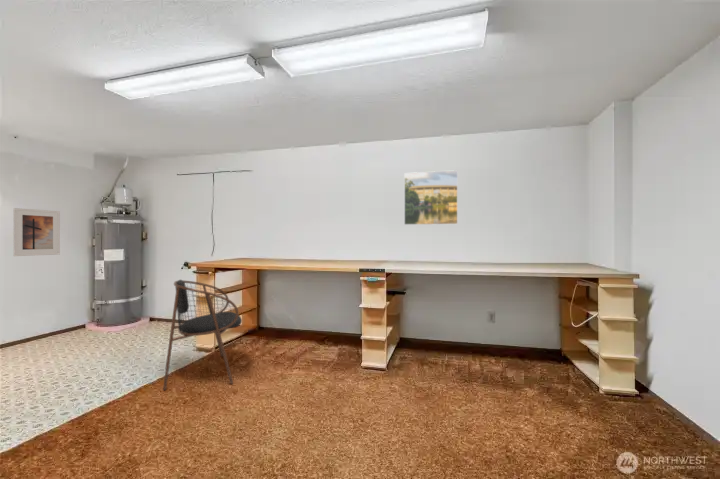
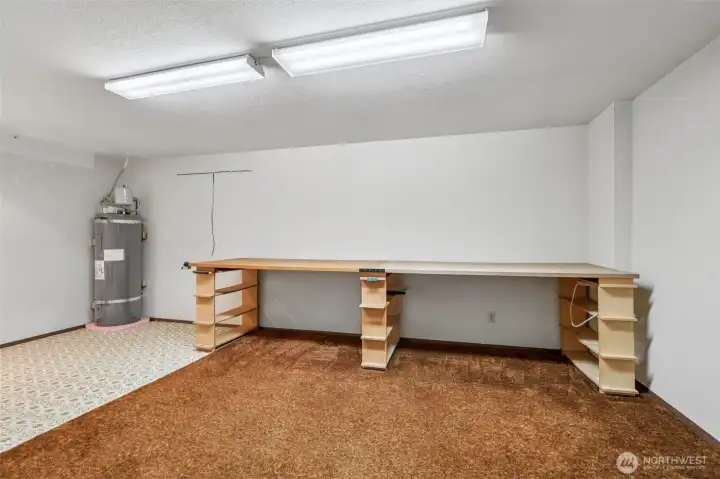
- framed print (37, 232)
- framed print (430, 198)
- dining chair (205, 326)
